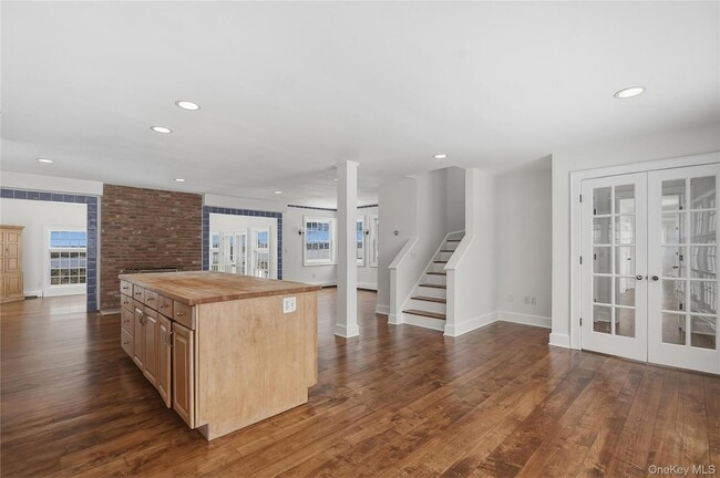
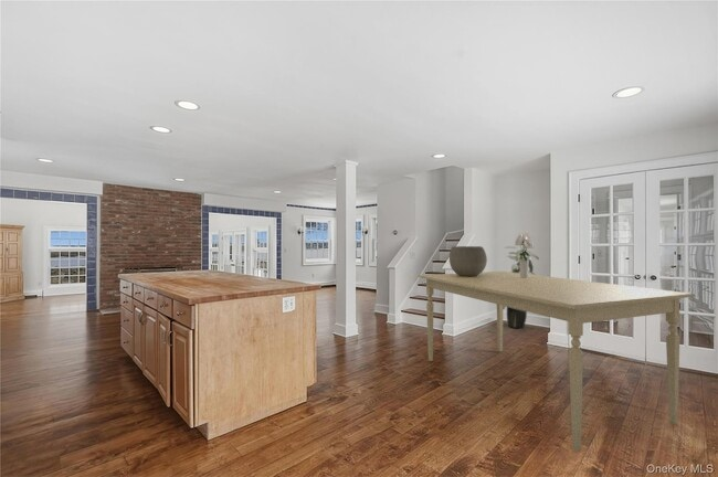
+ dining table (529, 311)
+ ceramic pot (467, 261)
+ bouquet (524, 254)
+ indoor plant (516, 272)
